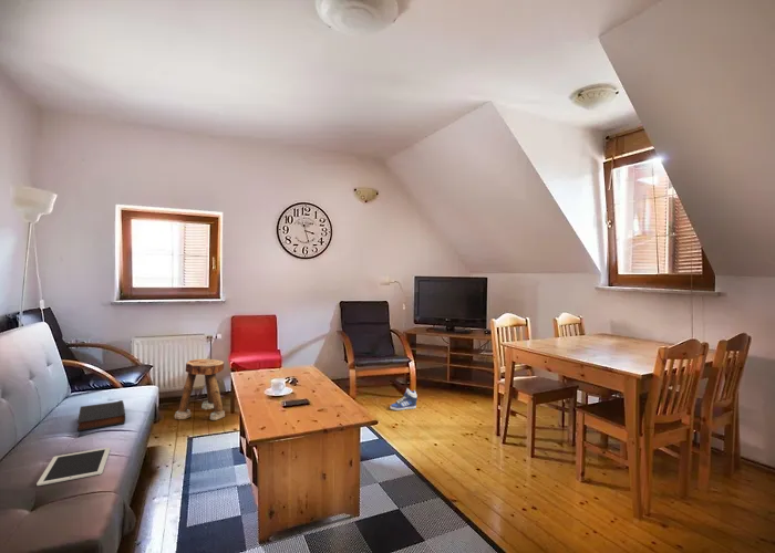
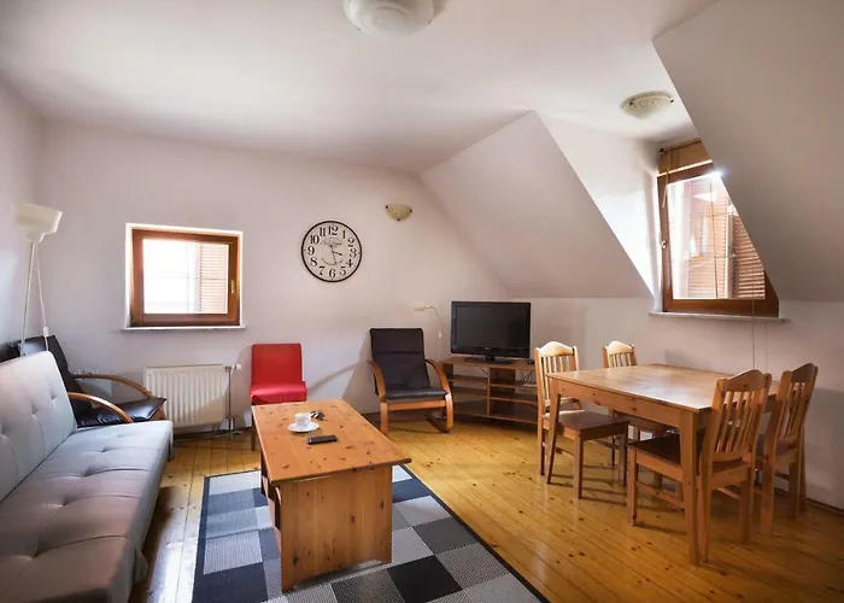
- sneaker (403, 398)
- stool (206, 386)
- book (102, 414)
- tablet (76, 465)
